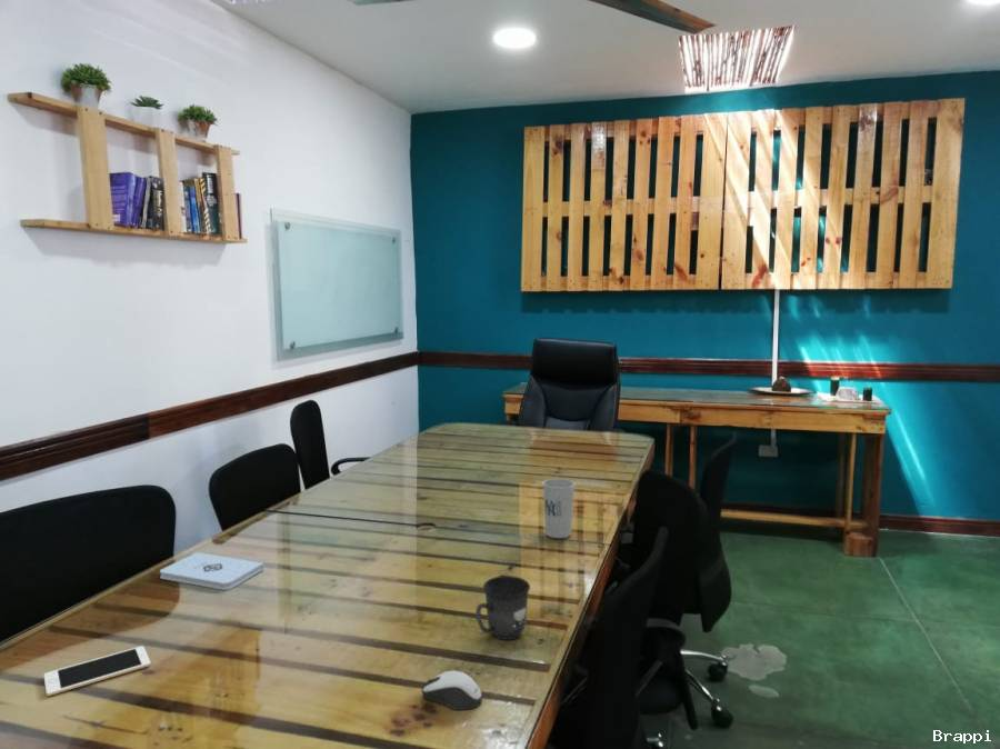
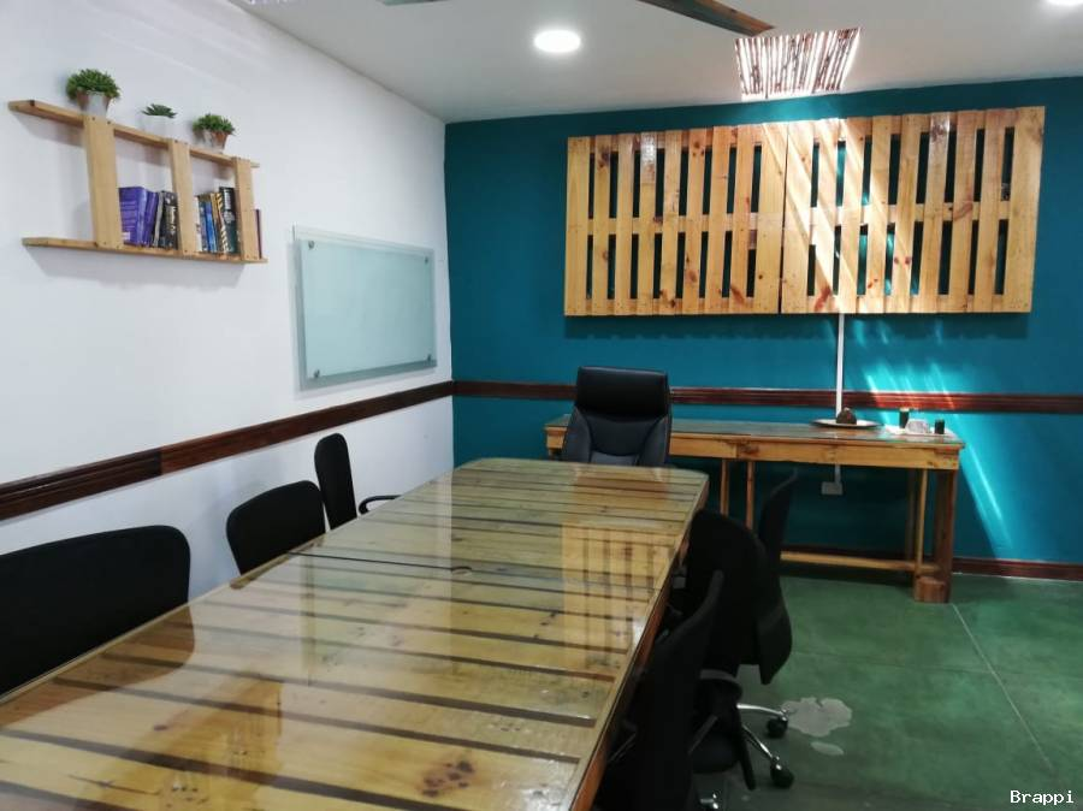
- notepad (211, 570)
- cell phone (98, 669)
- cup (558, 508)
- mug (500, 611)
- computer mouse (451, 687)
